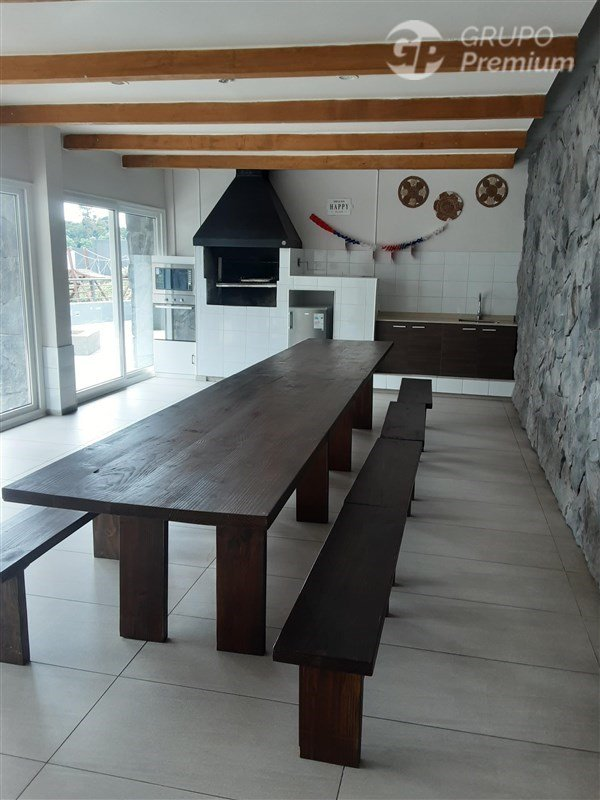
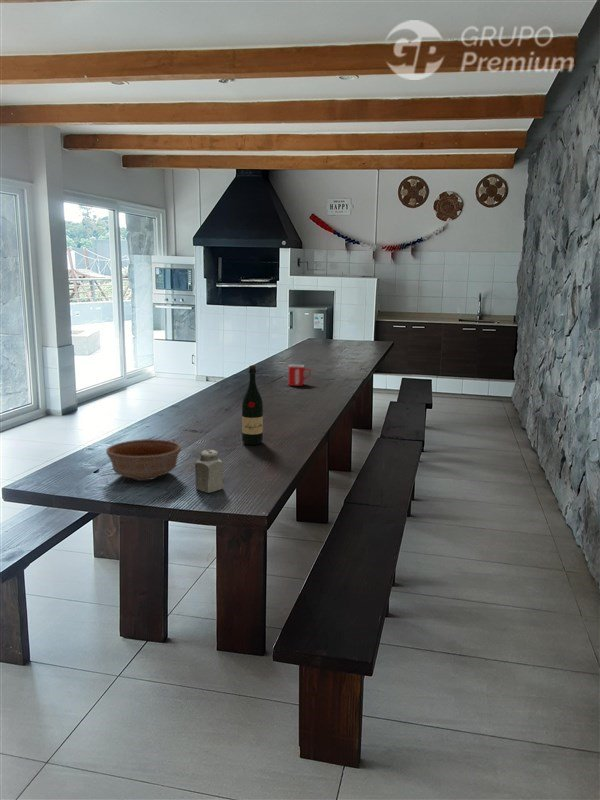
+ wine bottle (252, 404)
+ mug (299, 375)
+ bowl (144, 462)
+ salt shaker (209, 470)
